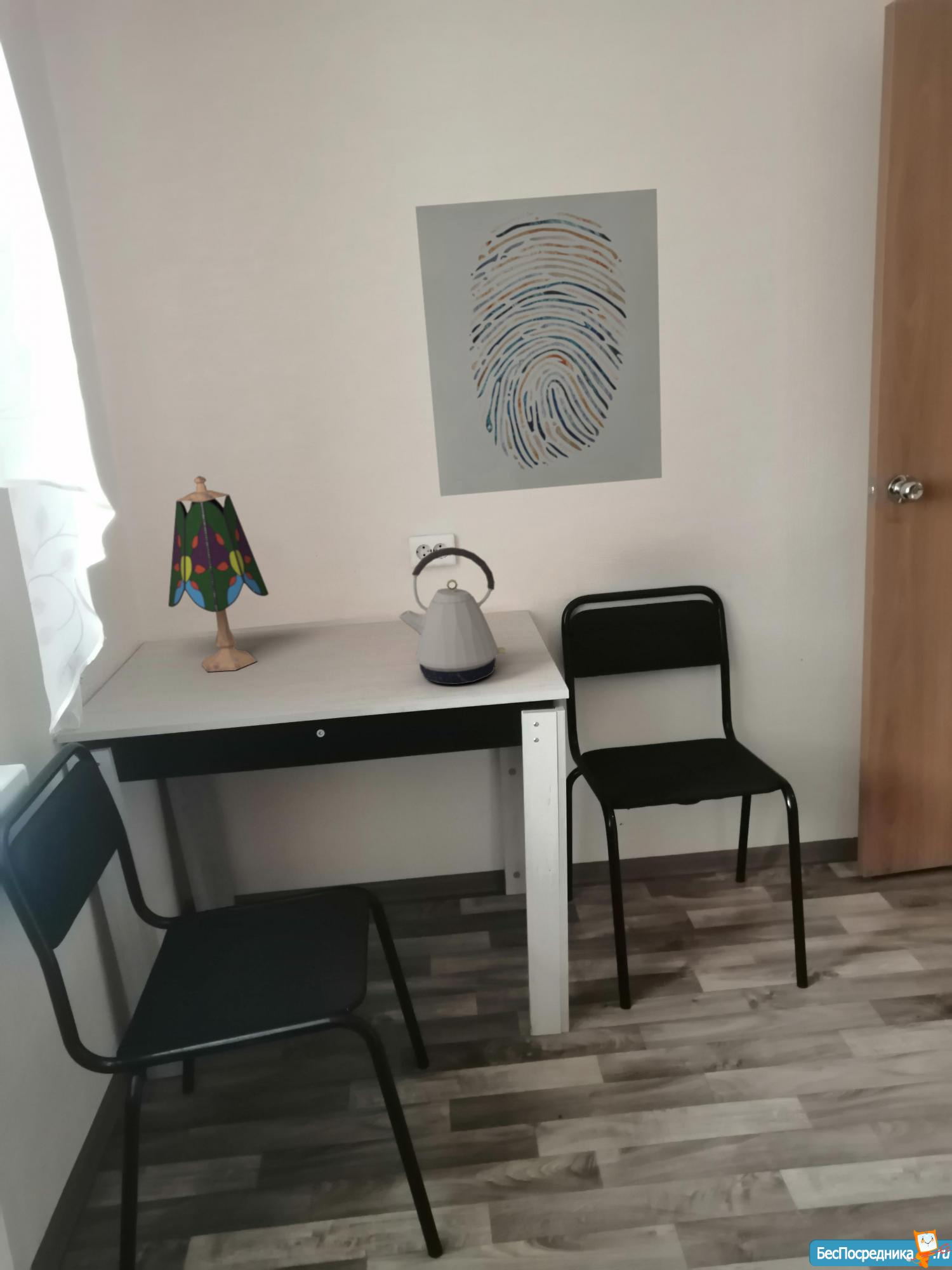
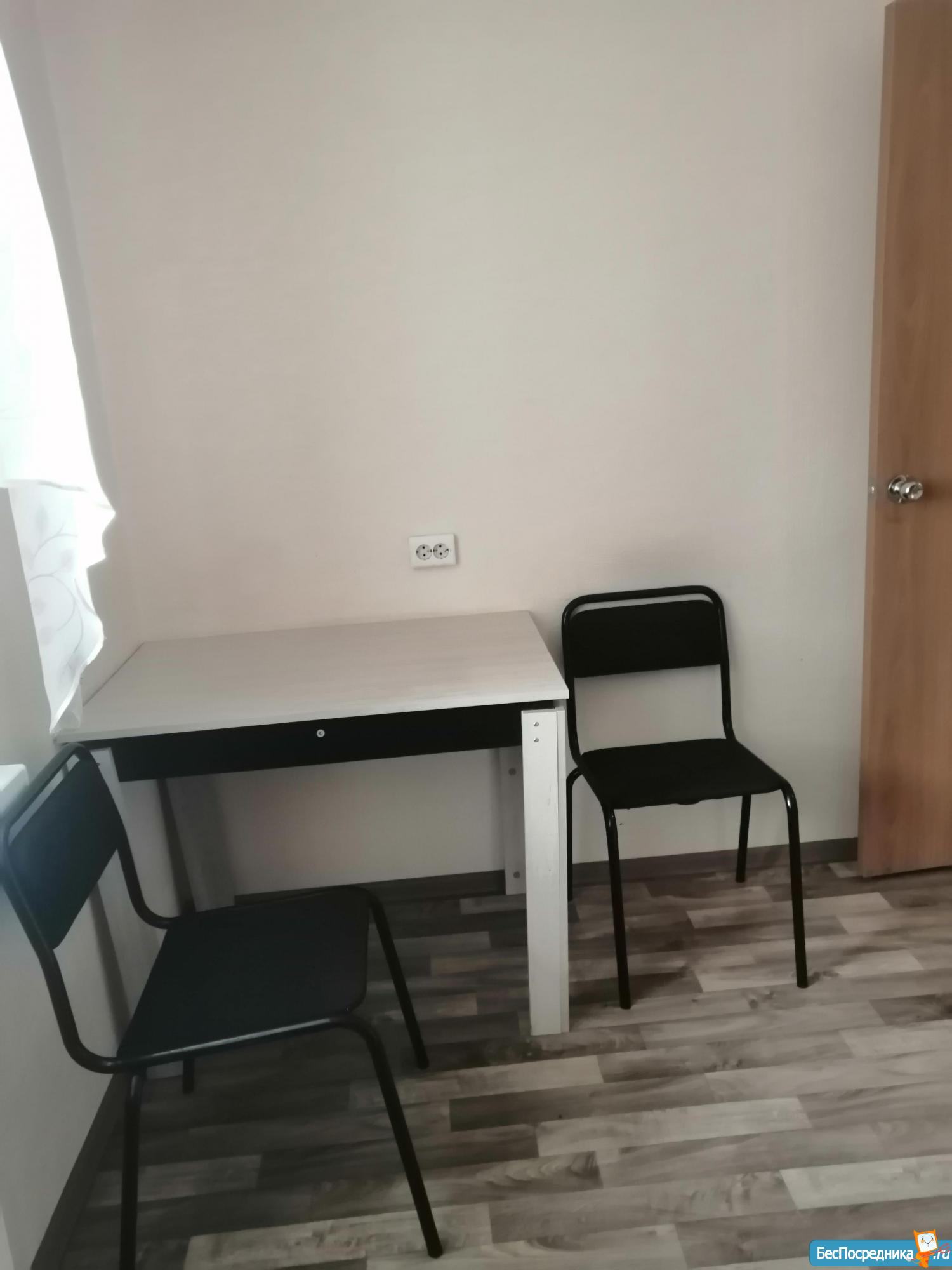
- wall art (543, 348)
- table lamp (215, 572)
- kettle (450, 613)
